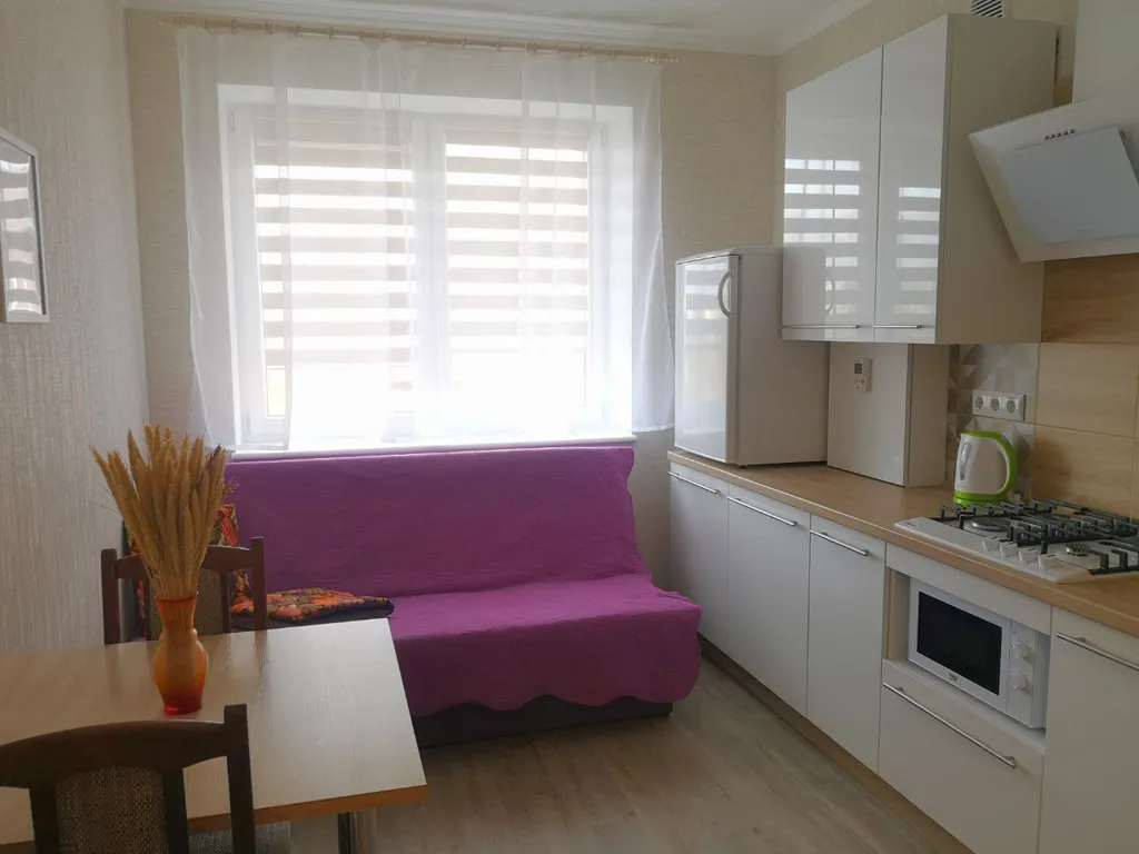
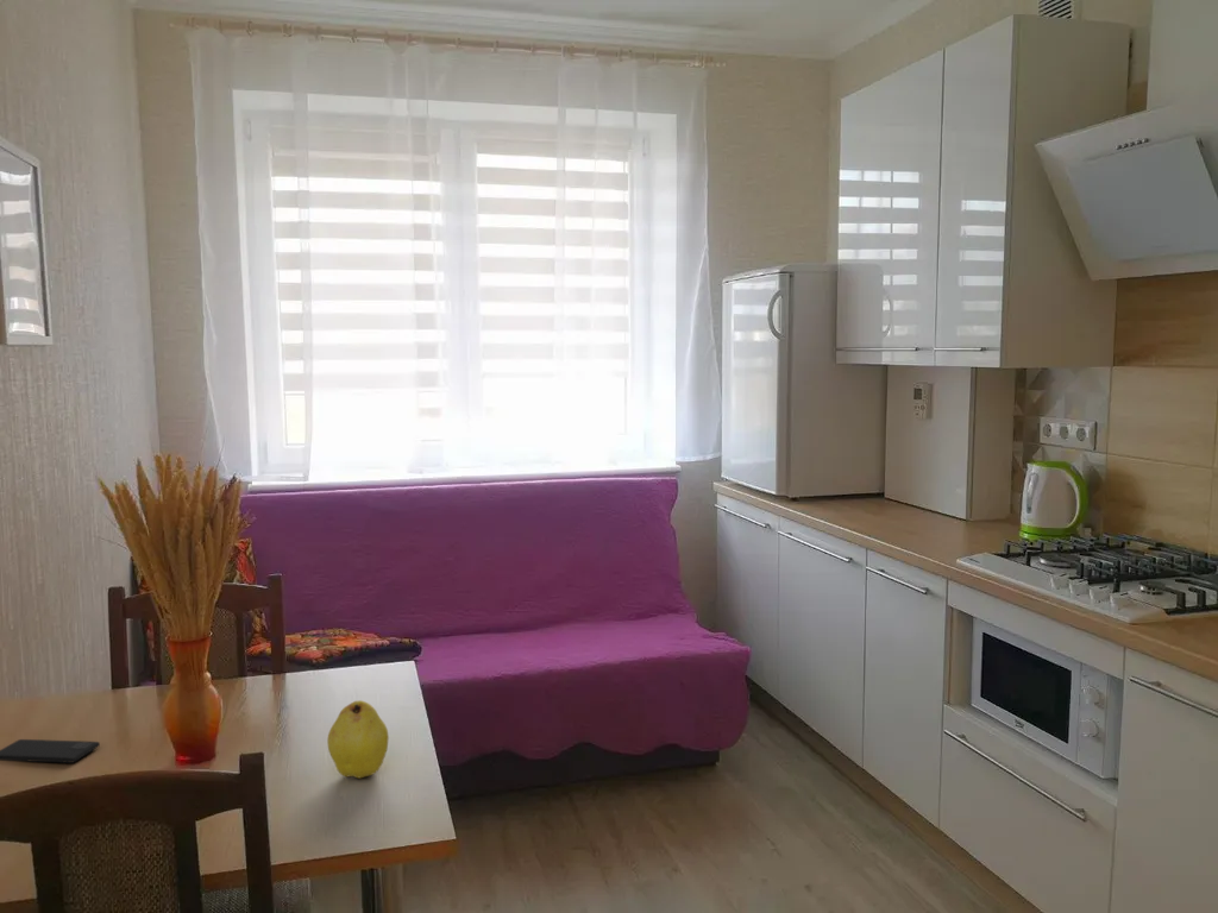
+ fruit (358, 737)
+ smartphone (45, 750)
